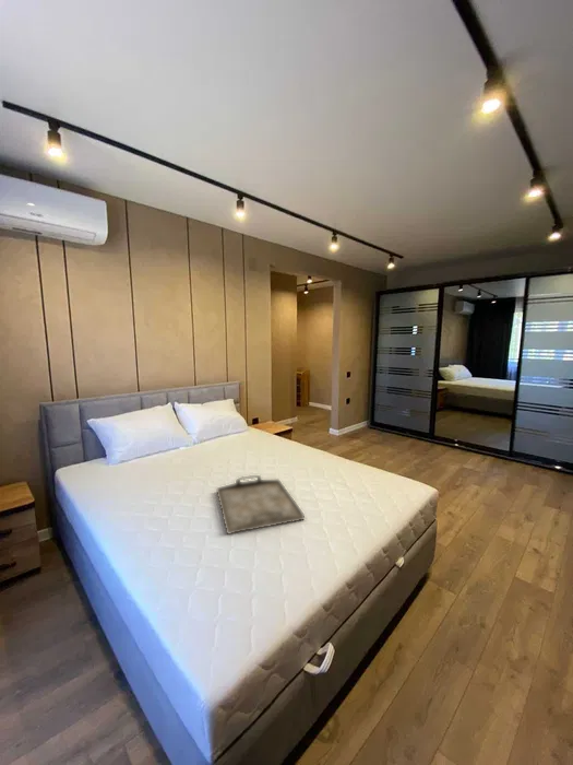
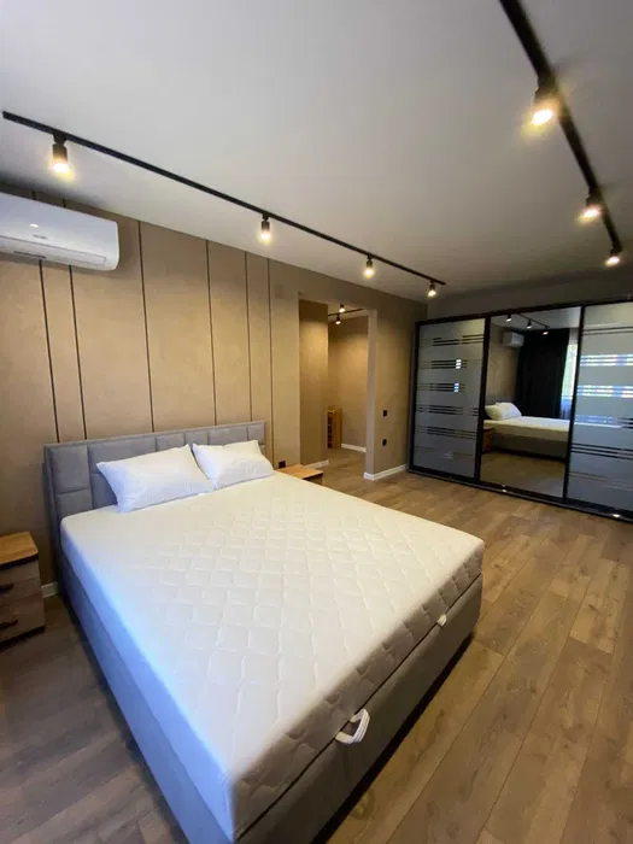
- serving tray (256, 498)
